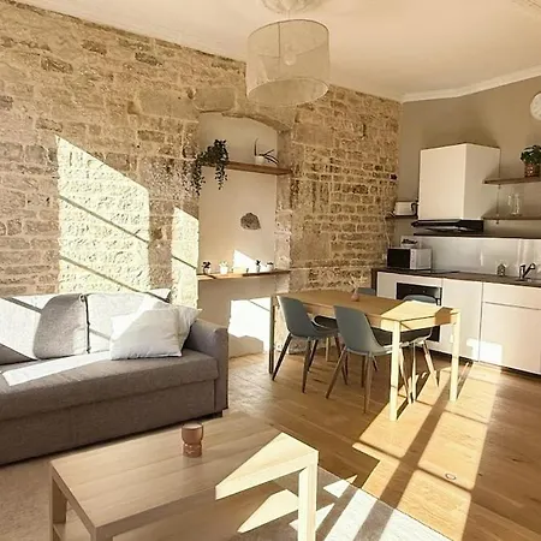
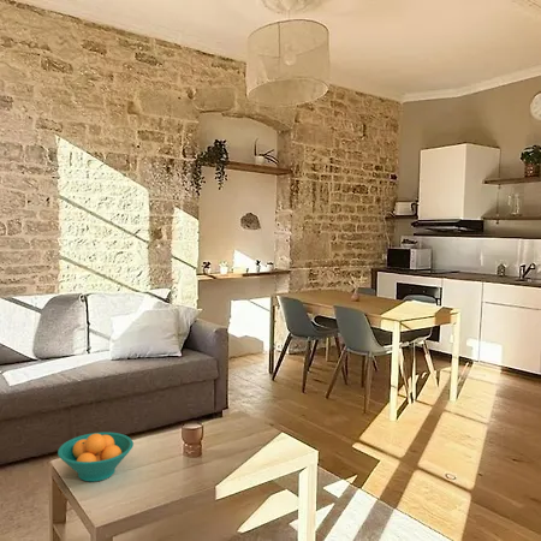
+ fruit bowl (96, 453)
